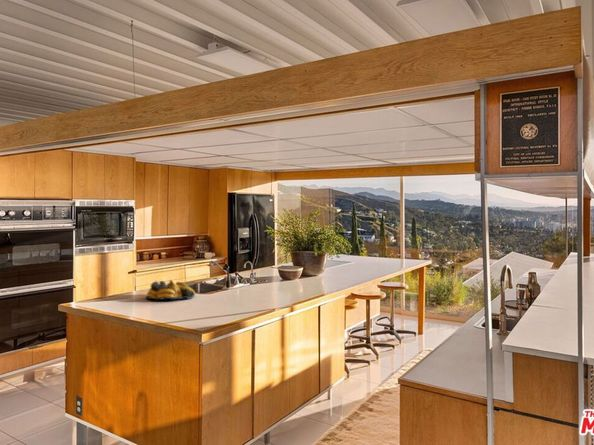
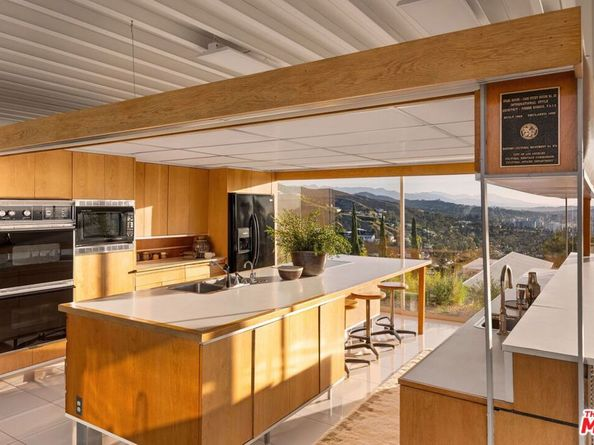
- fruit bowl (170, 288)
